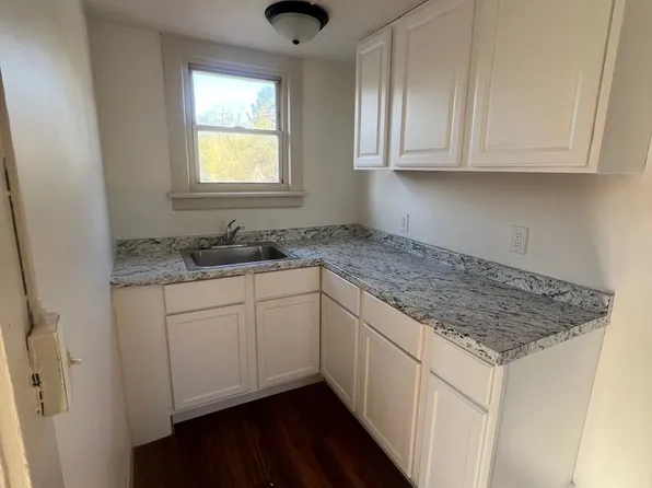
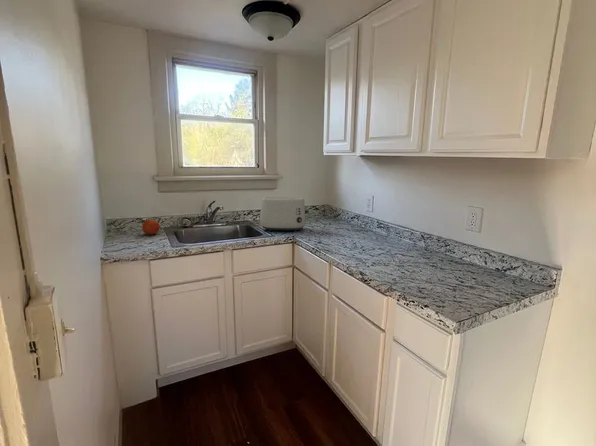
+ toaster (283, 214)
+ fruit (150, 226)
